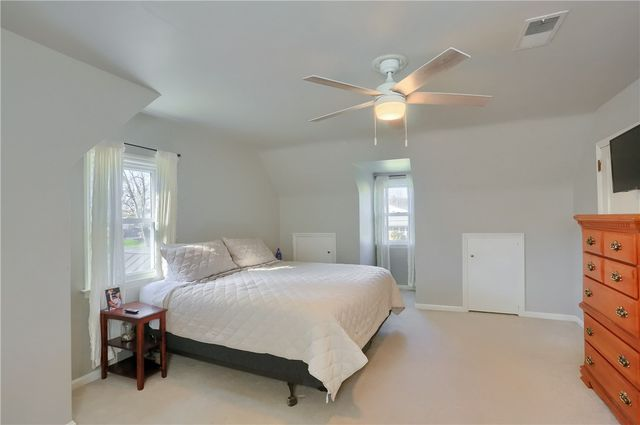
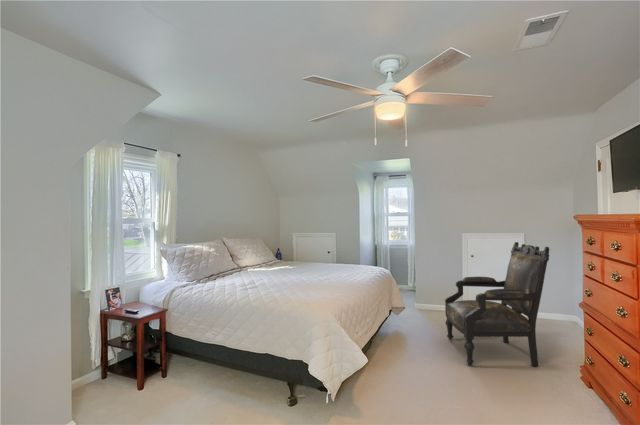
+ armchair (491, 297)
